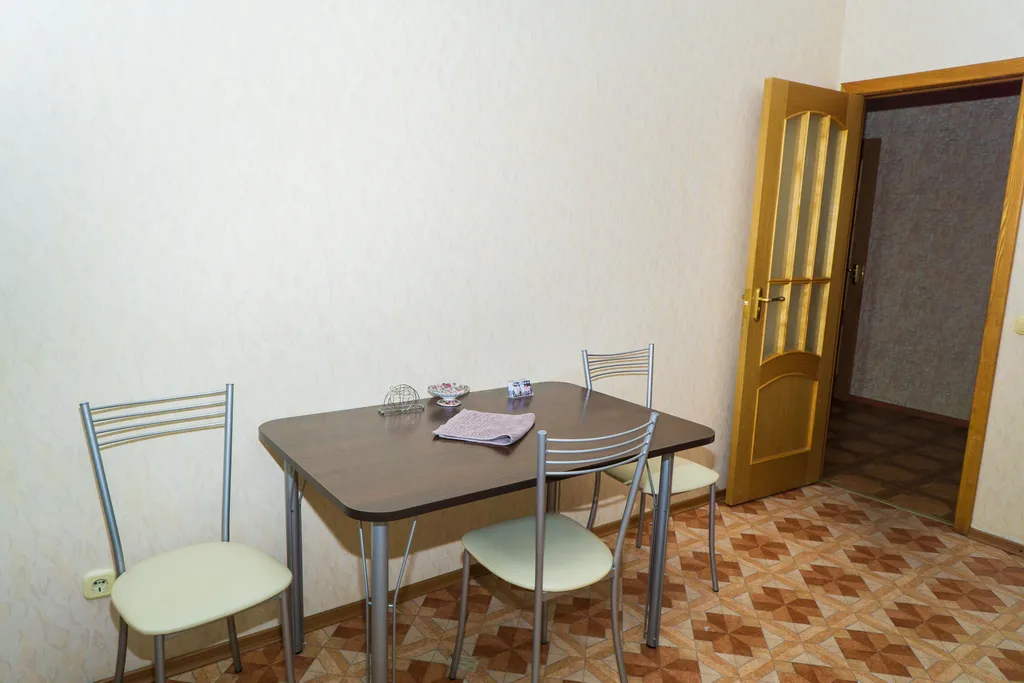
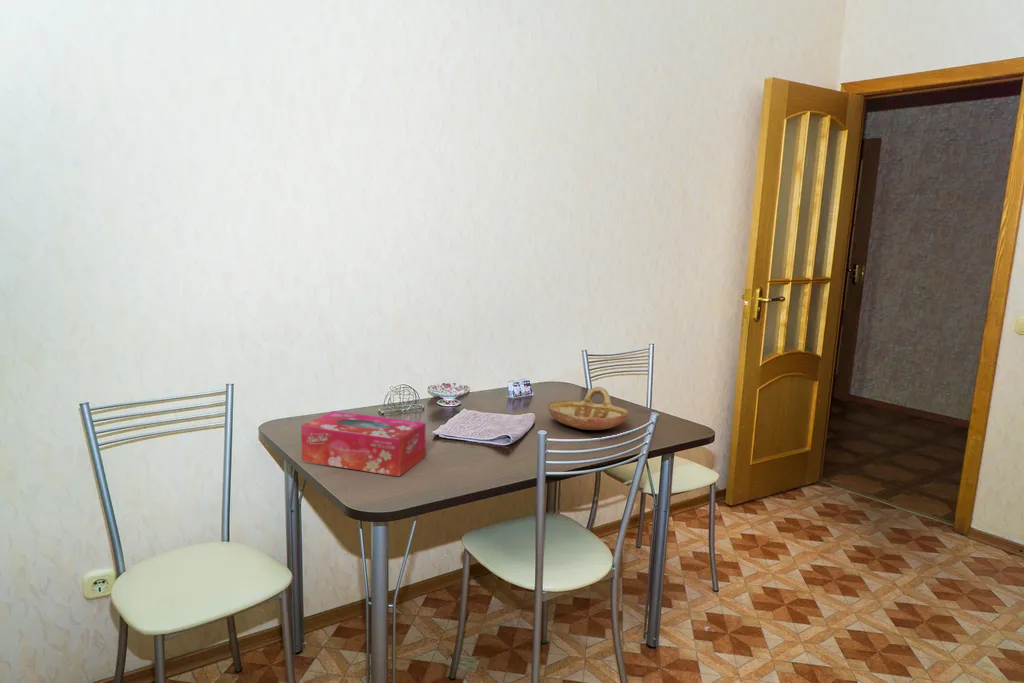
+ tissue box (364, 441)
+ ceramic bowl (588, 411)
